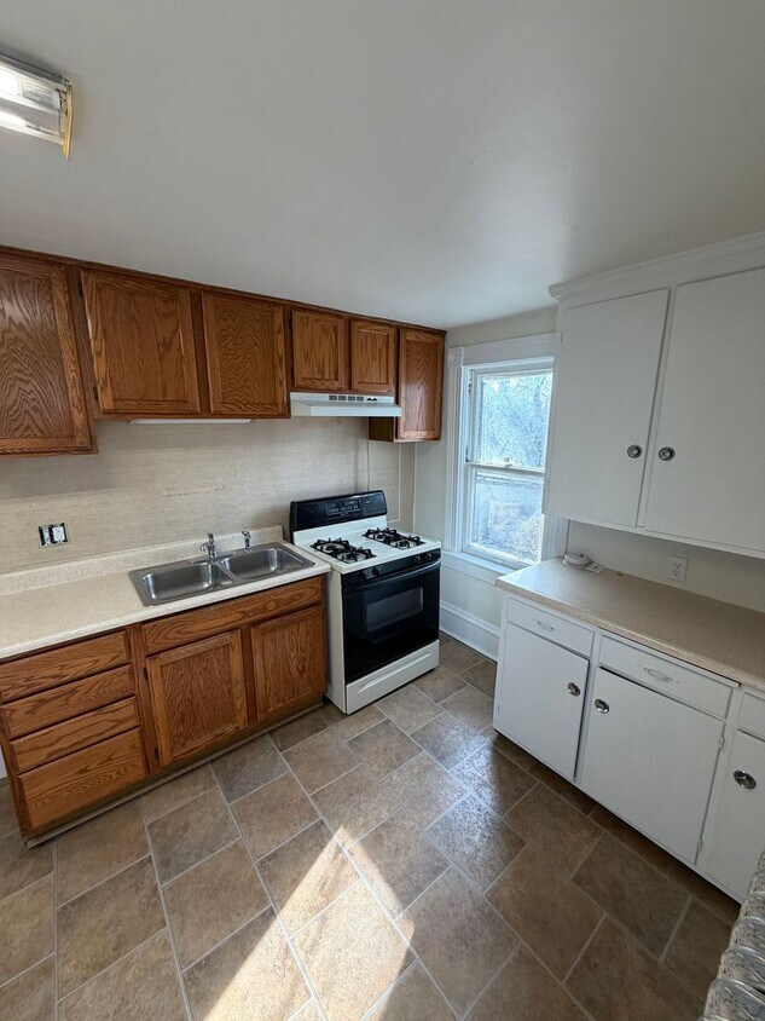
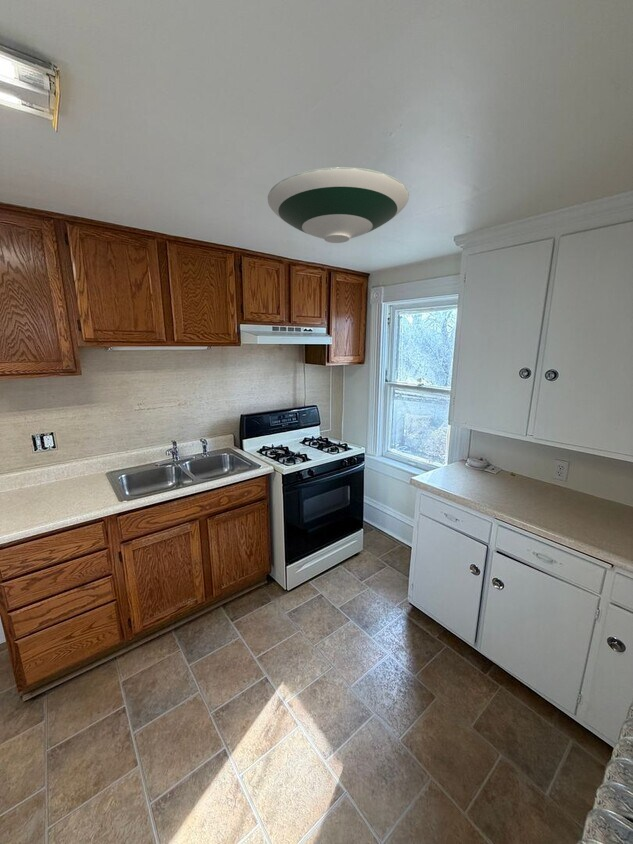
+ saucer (337, 221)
